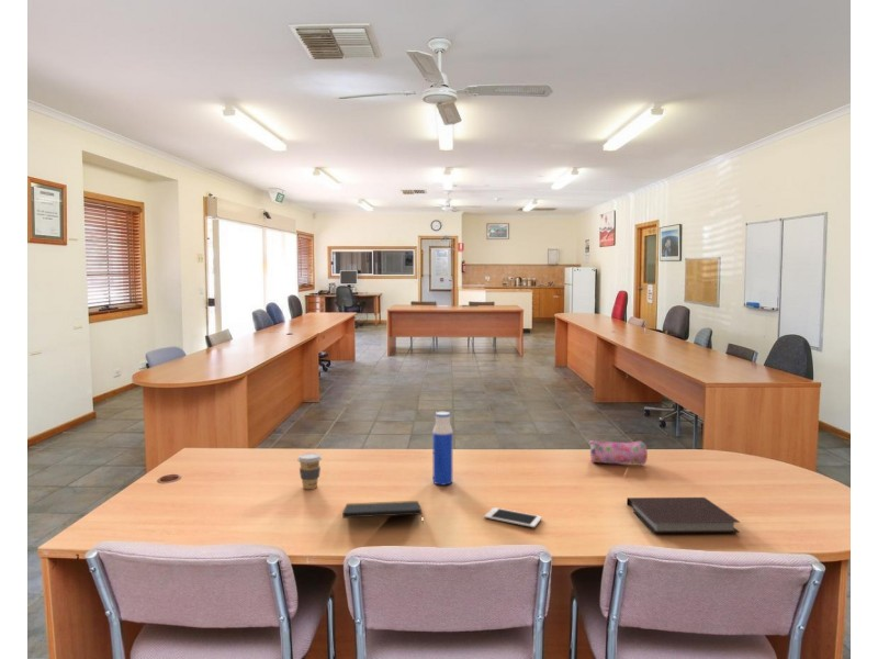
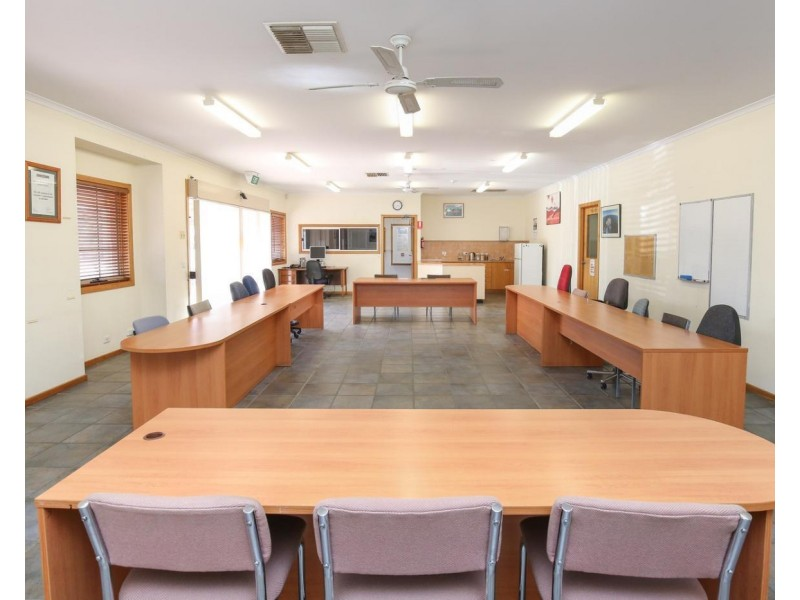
- notepad (382, 509)
- cell phone (513, 516)
- notebook (679, 513)
- coffee cup (309, 471)
- water bottle (442, 447)
- pencil case (617, 451)
